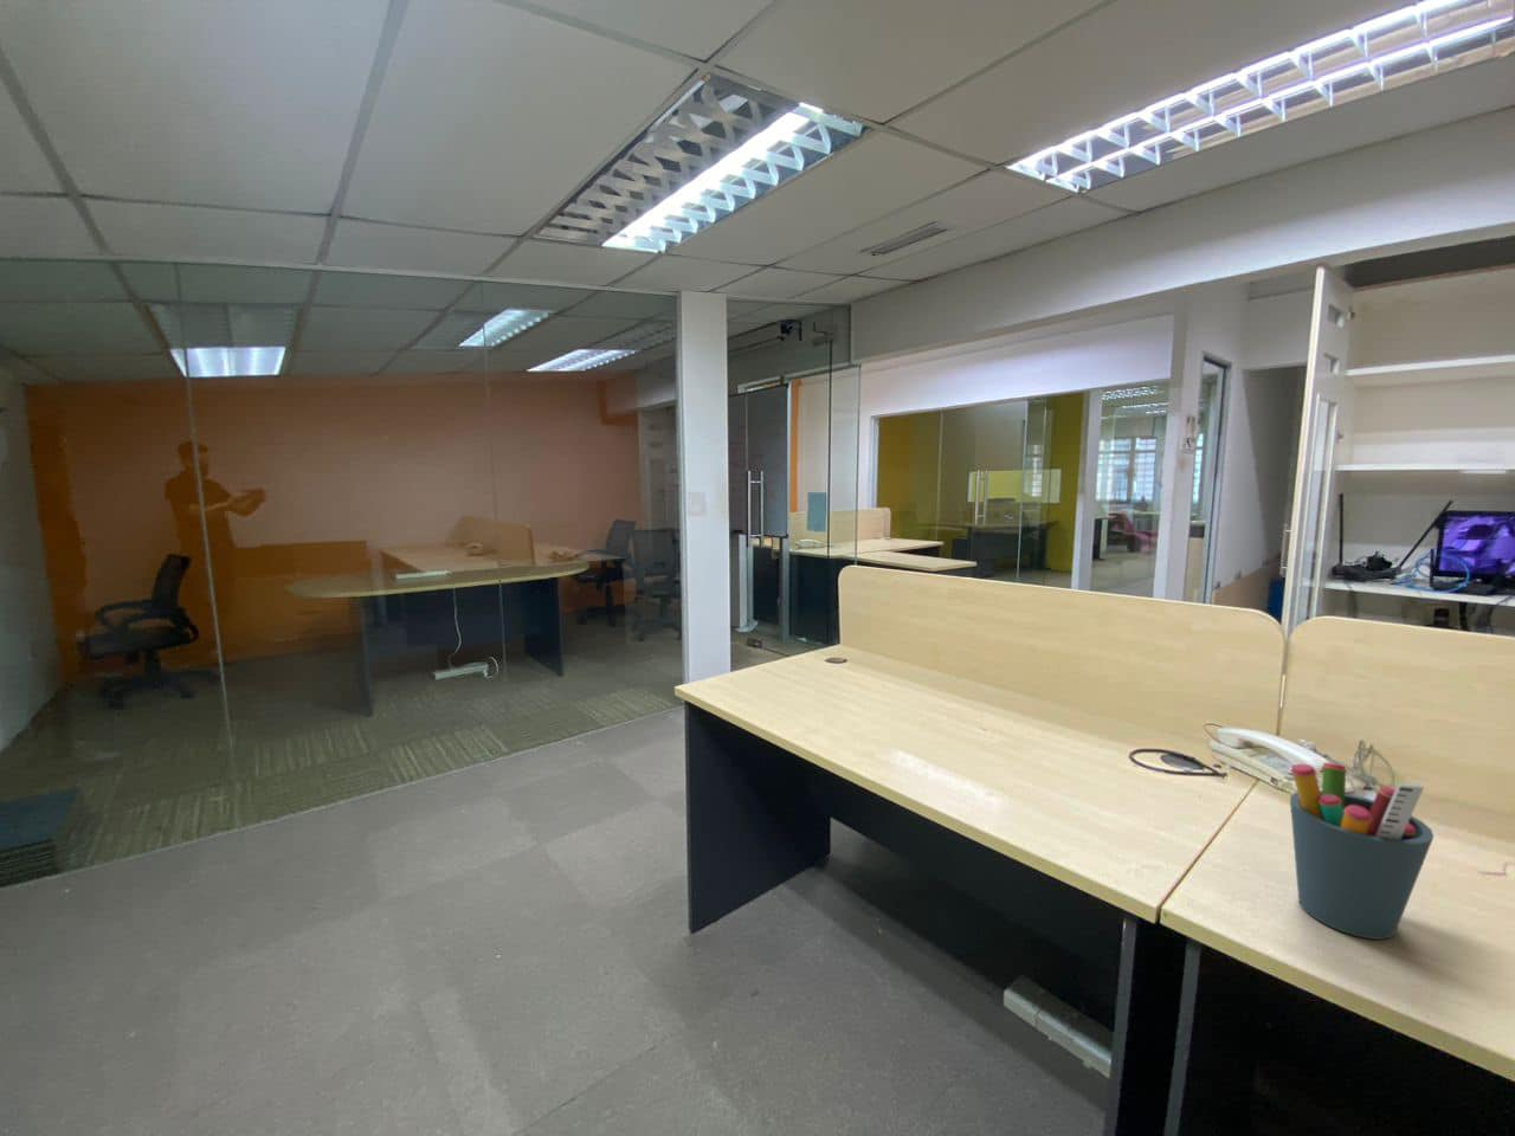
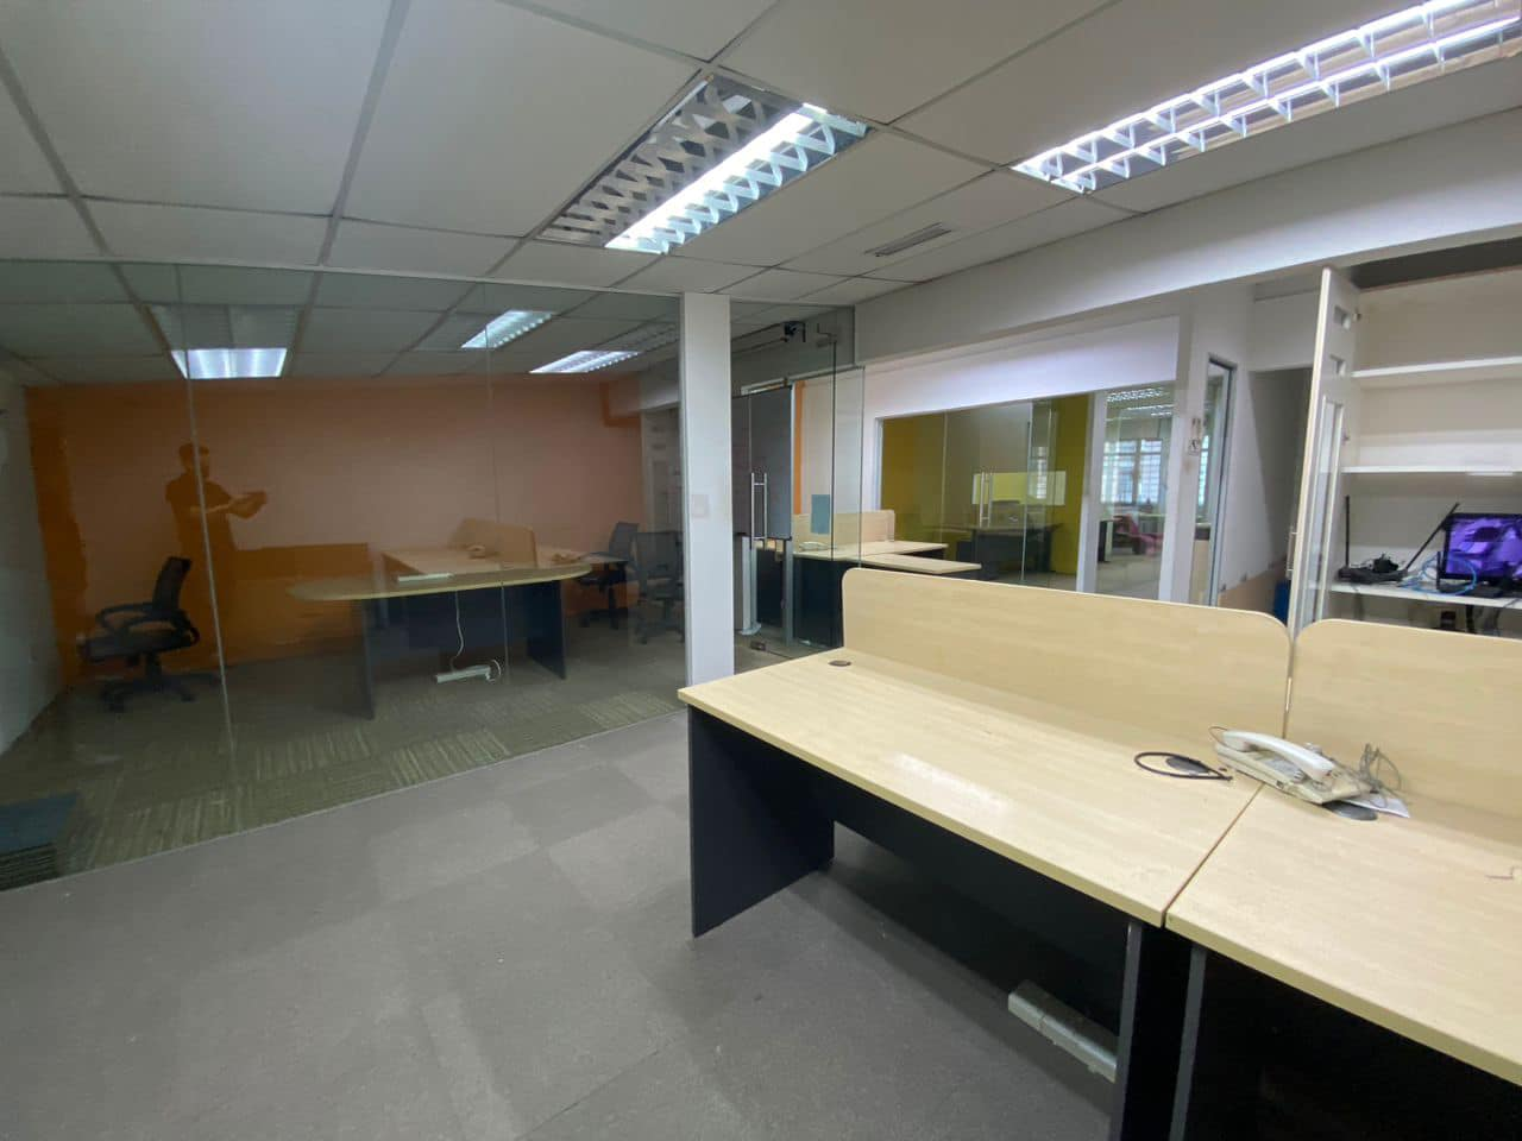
- pen holder (1352, 836)
